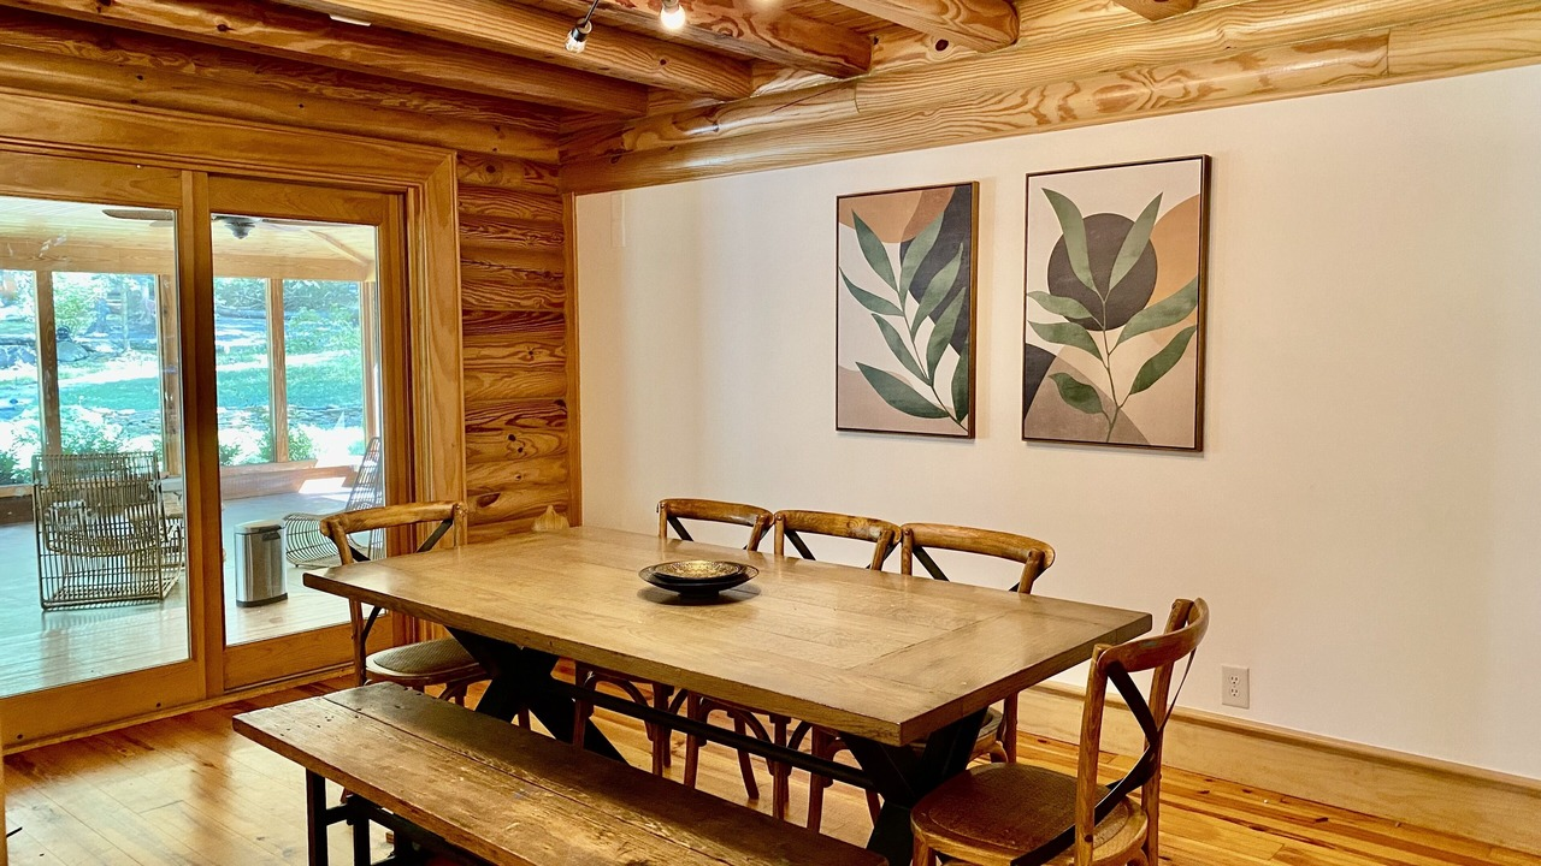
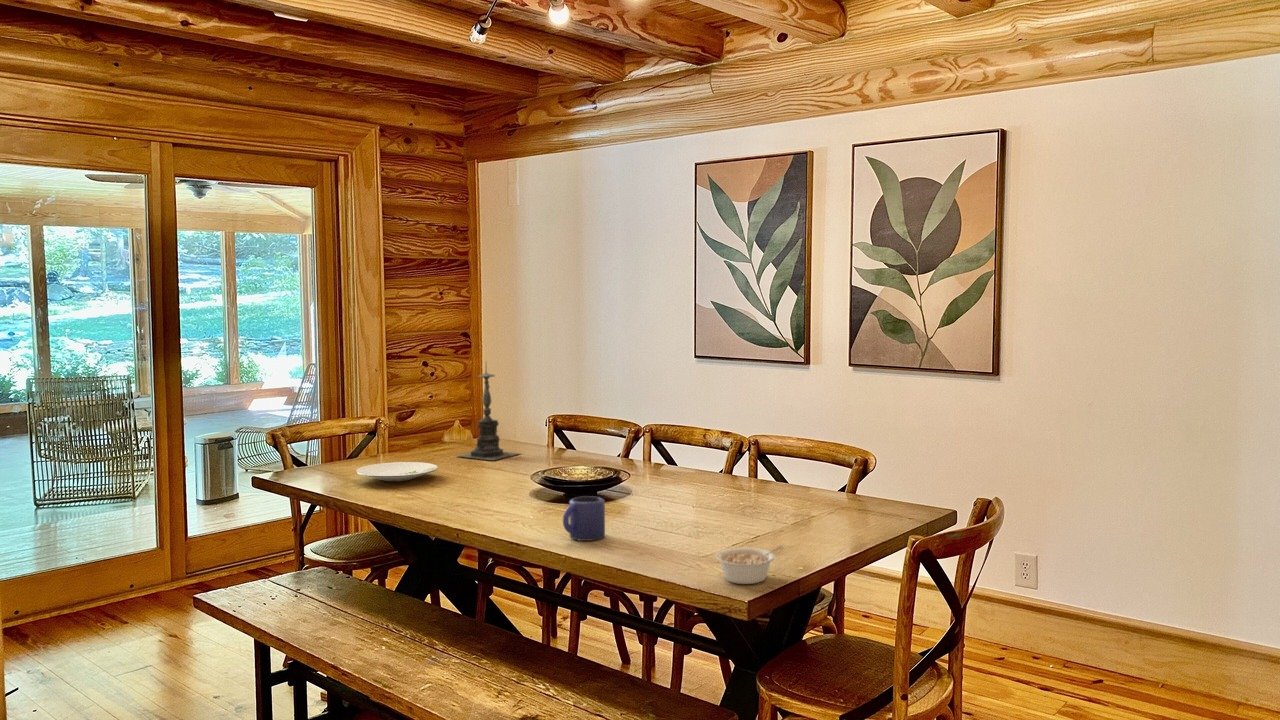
+ candle holder (487, 408)
+ legume (746, 564)
+ mug (582, 519)
+ plate (397, 473)
